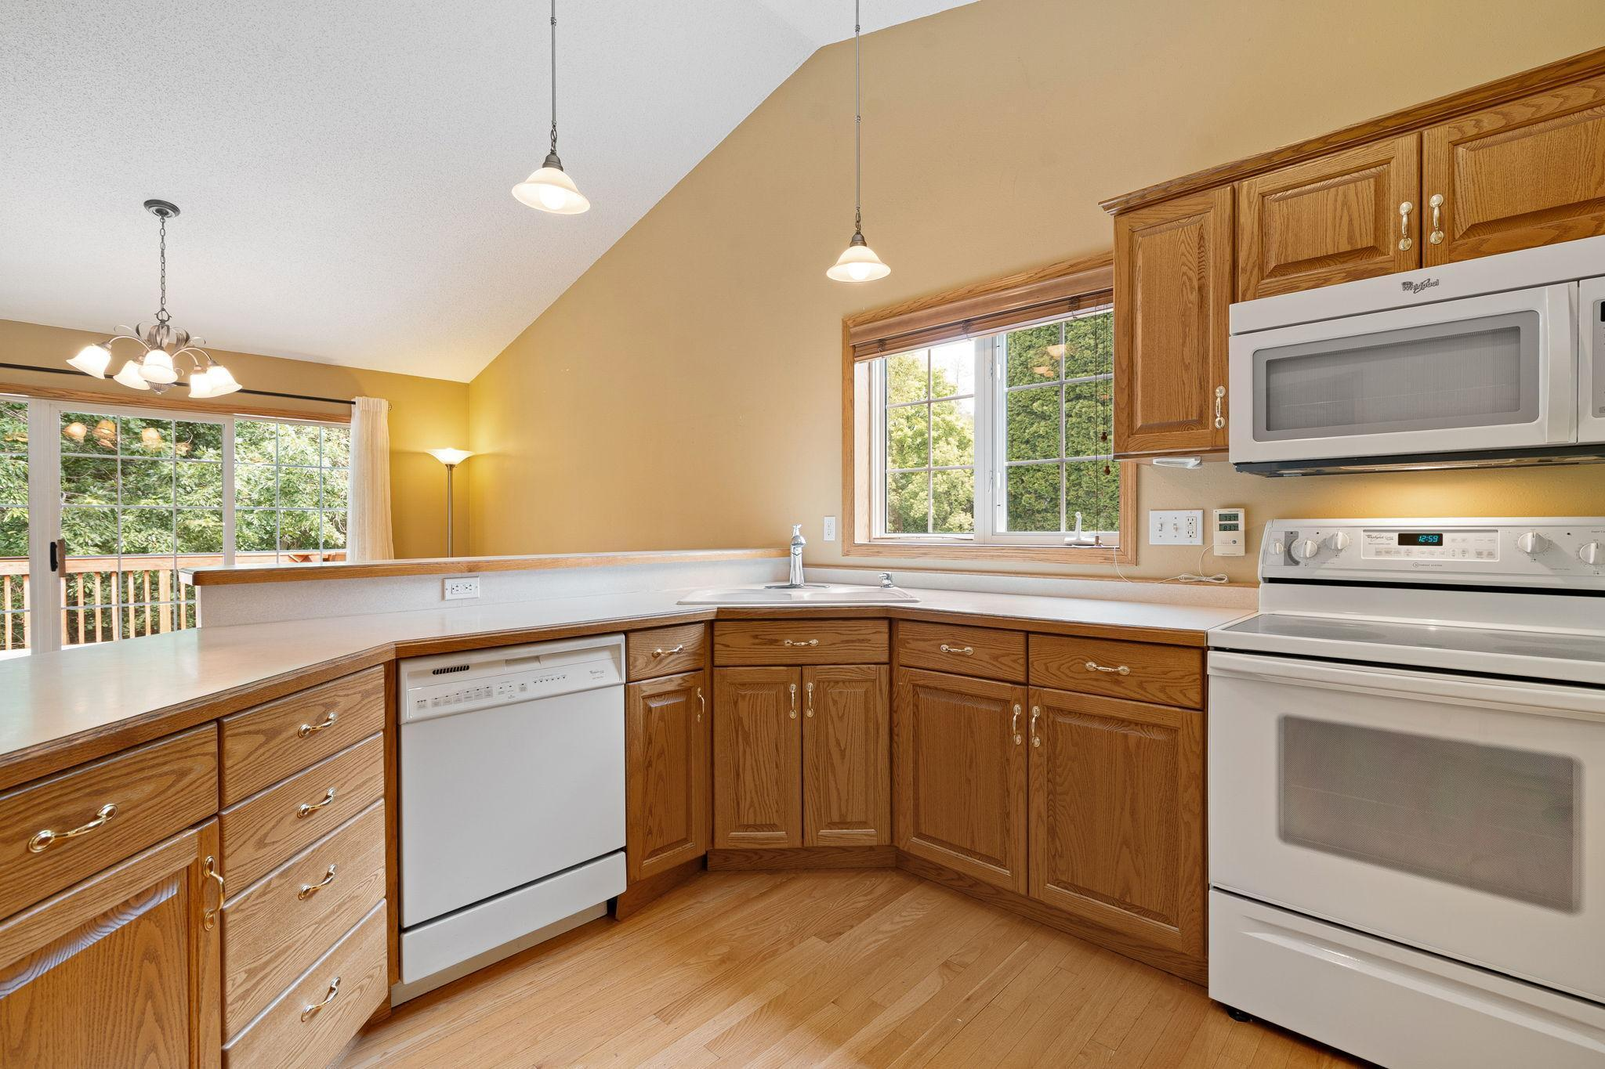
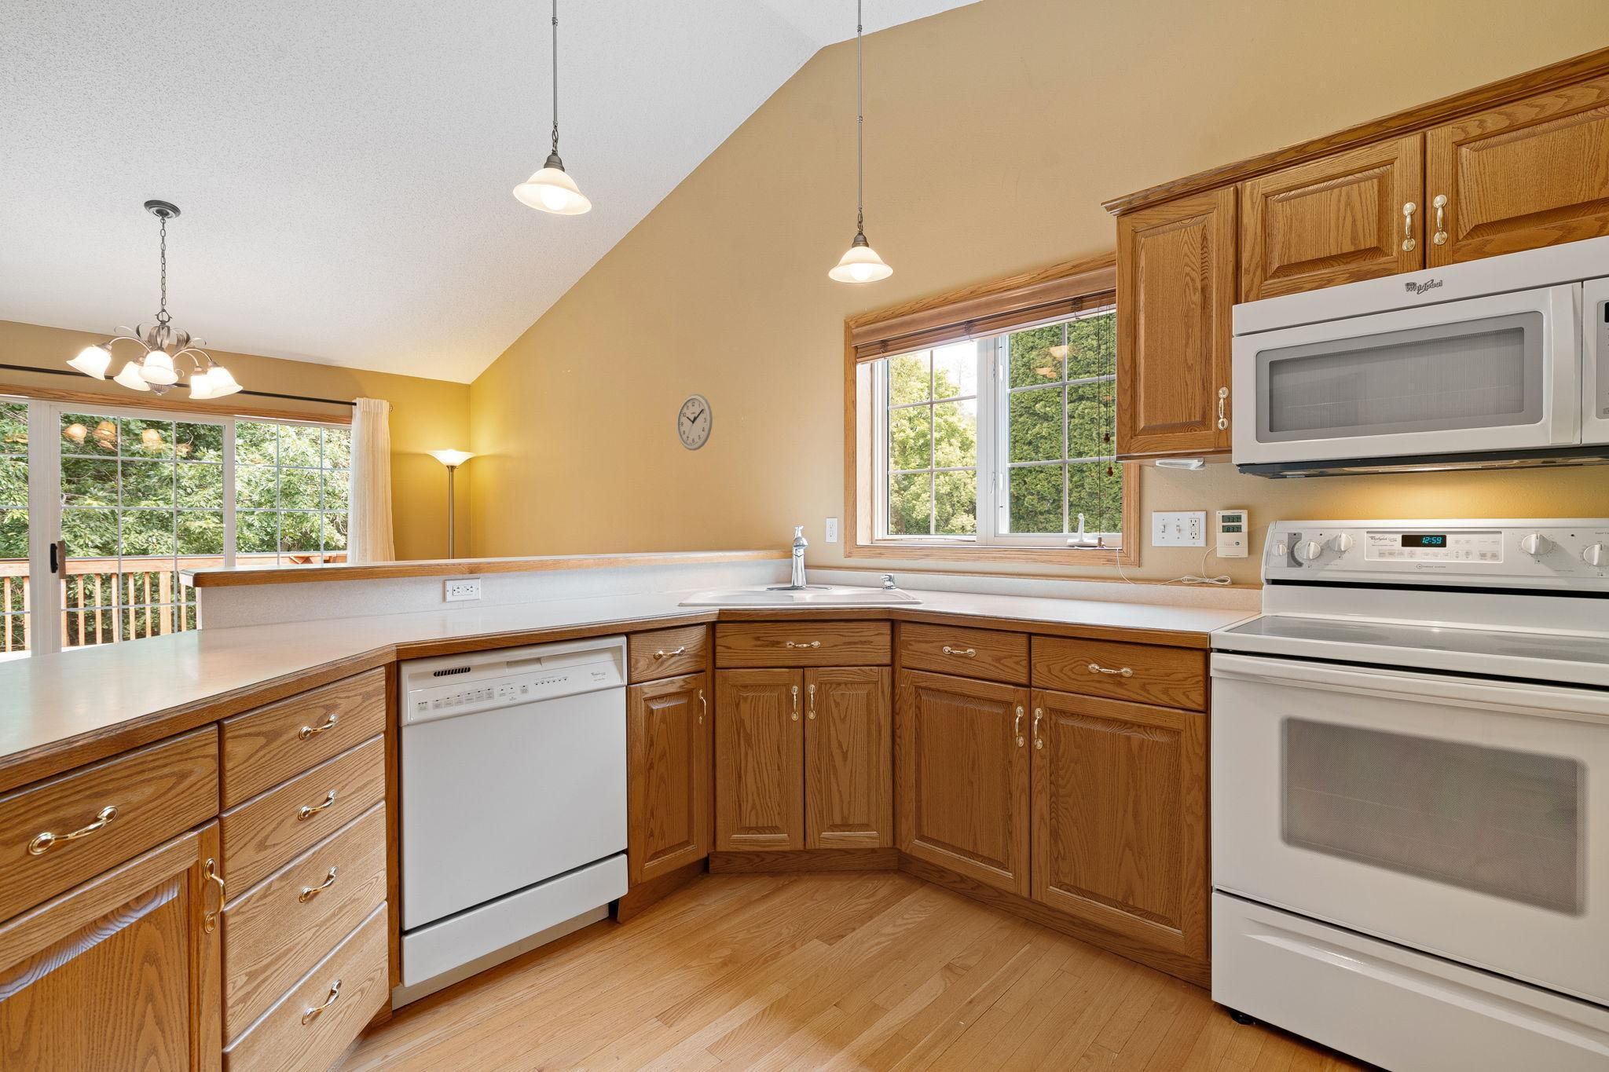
+ wall clock (693, 421)
